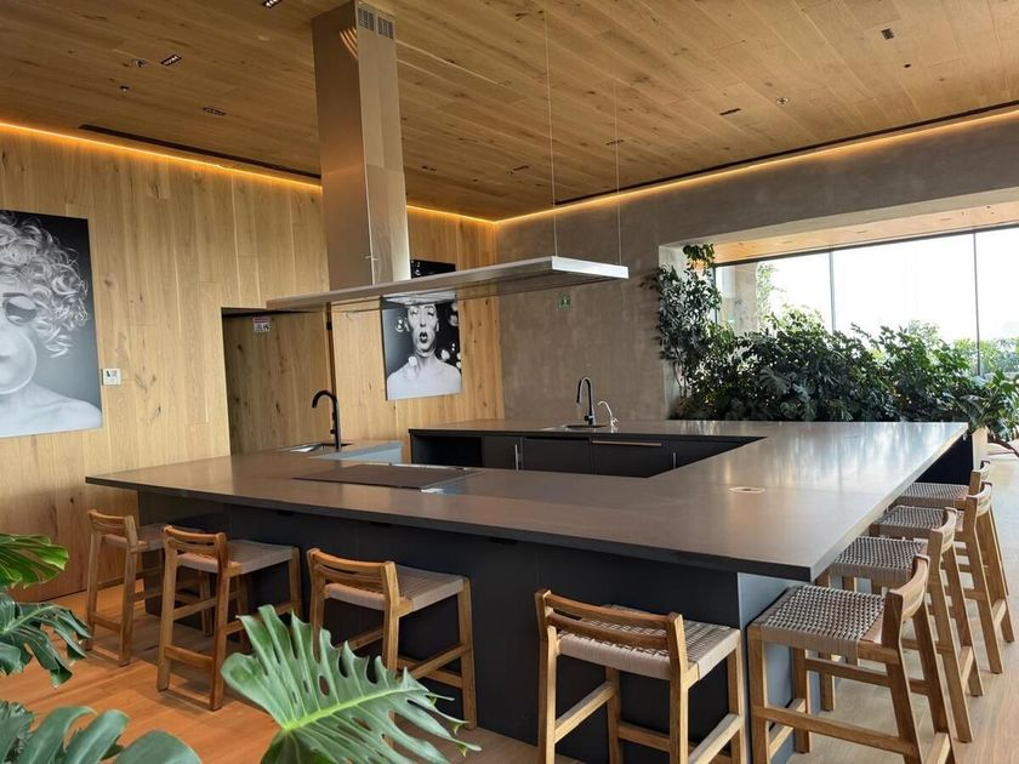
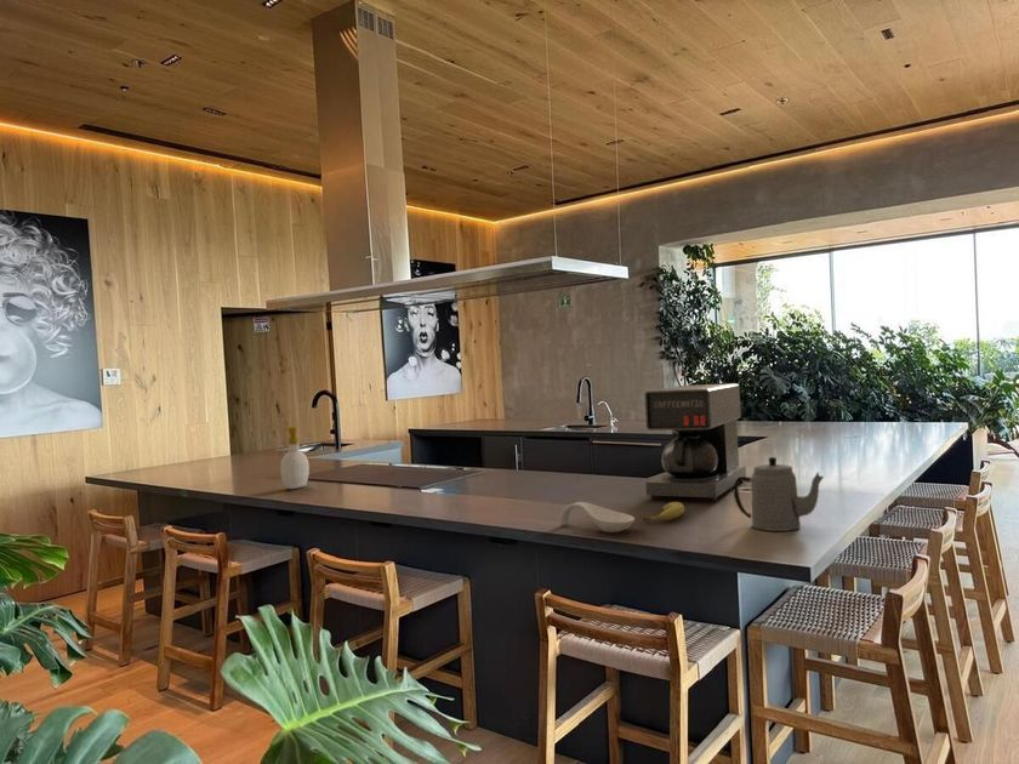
+ coffee maker (696, 438)
+ soap bottle (292, 457)
+ spoon rest (594, 515)
+ teapot (778, 491)
+ fruit (667, 511)
